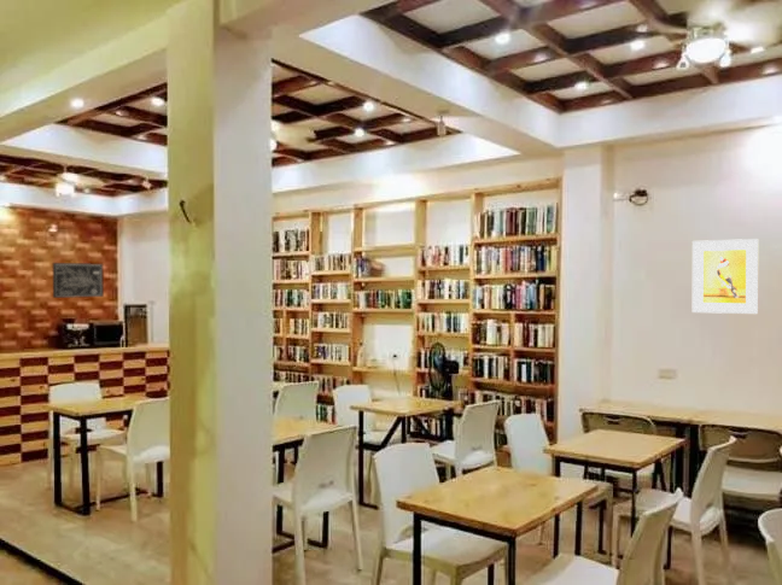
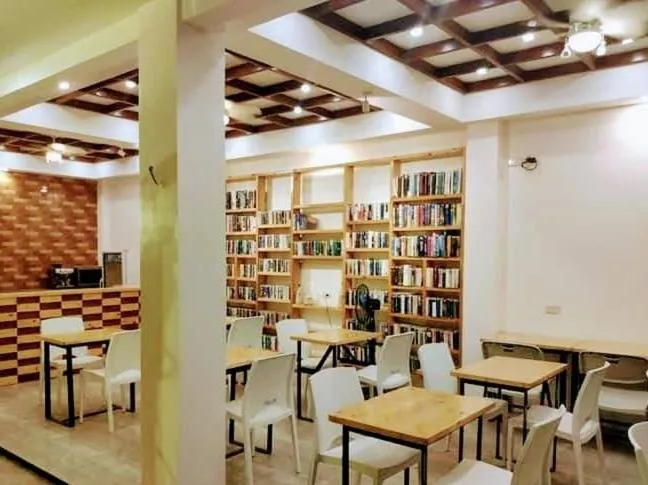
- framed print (724, 276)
- wall art (78, 280)
